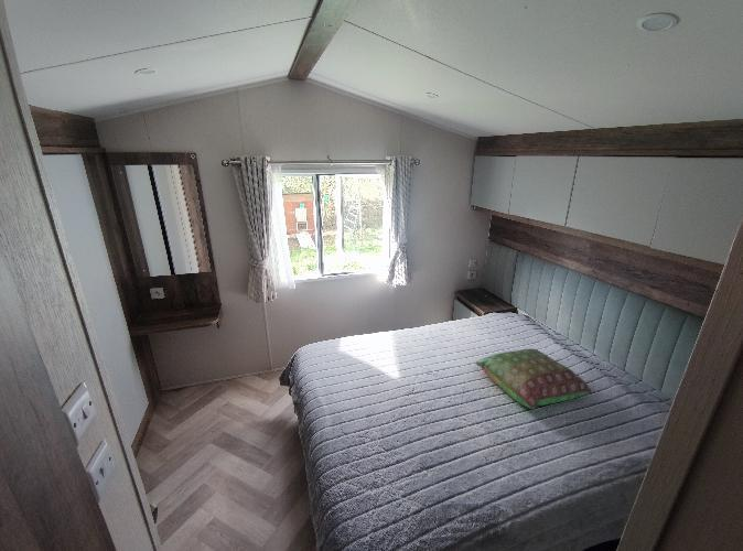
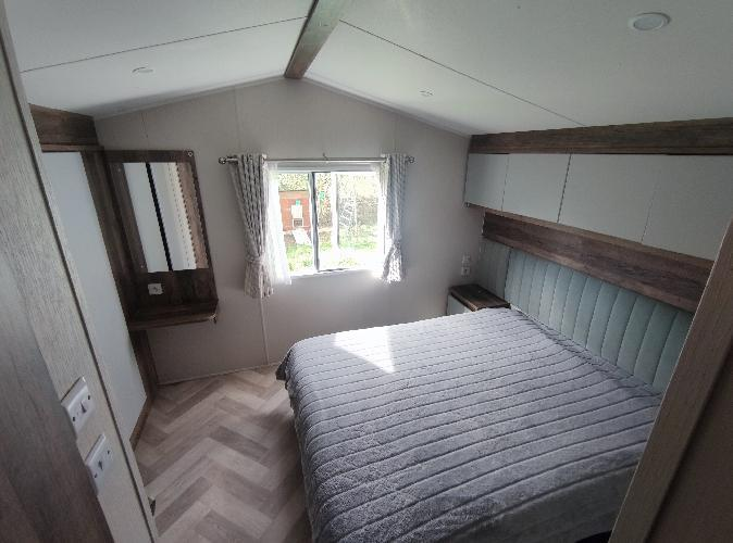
- pillow (532, 371)
